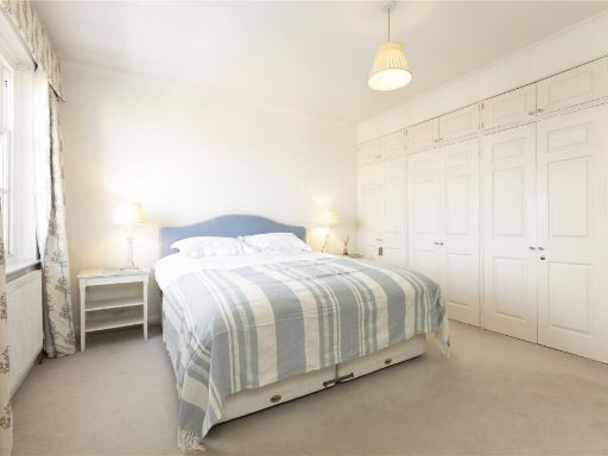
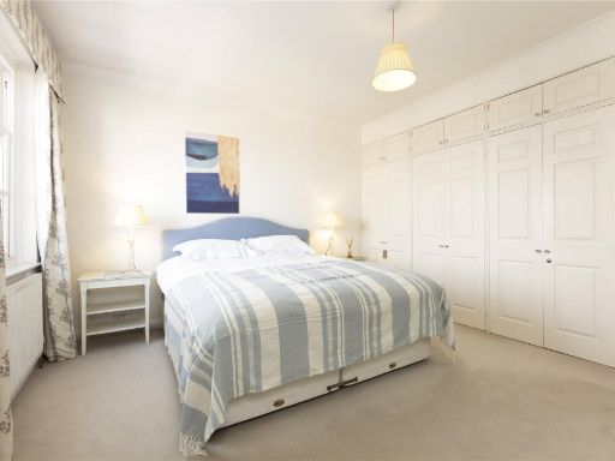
+ wall art (214, 174)
